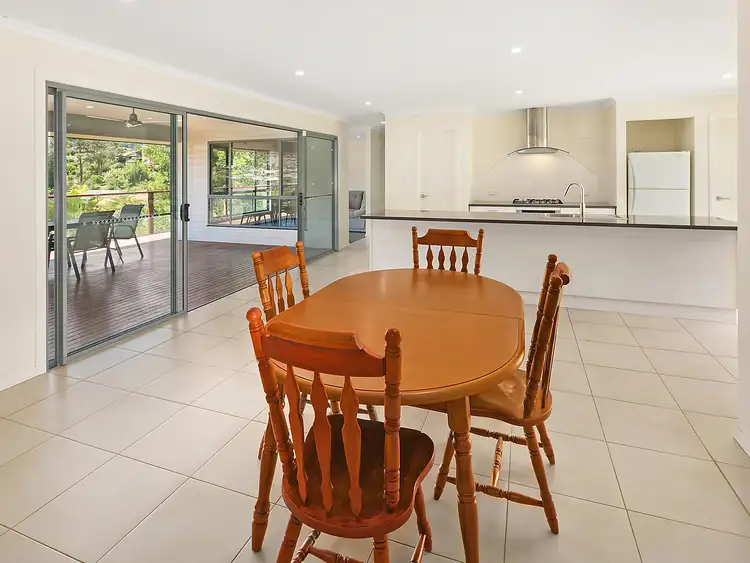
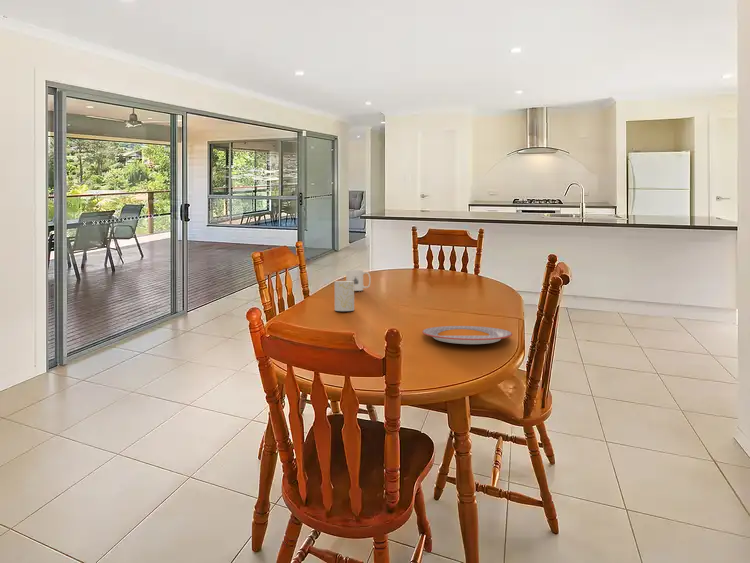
+ cup (344, 295)
+ mug (358, 280)
+ plate (466, 336)
